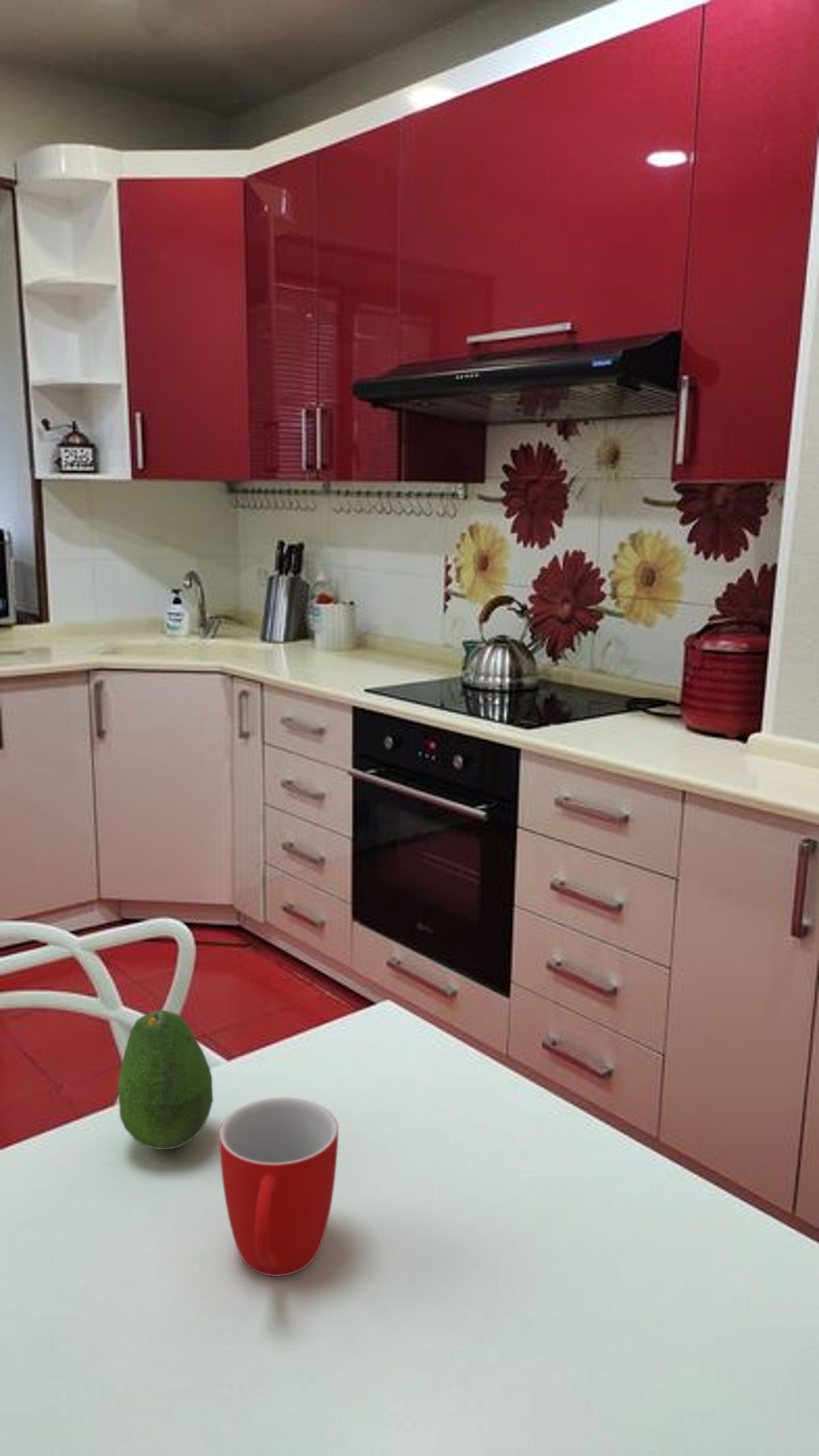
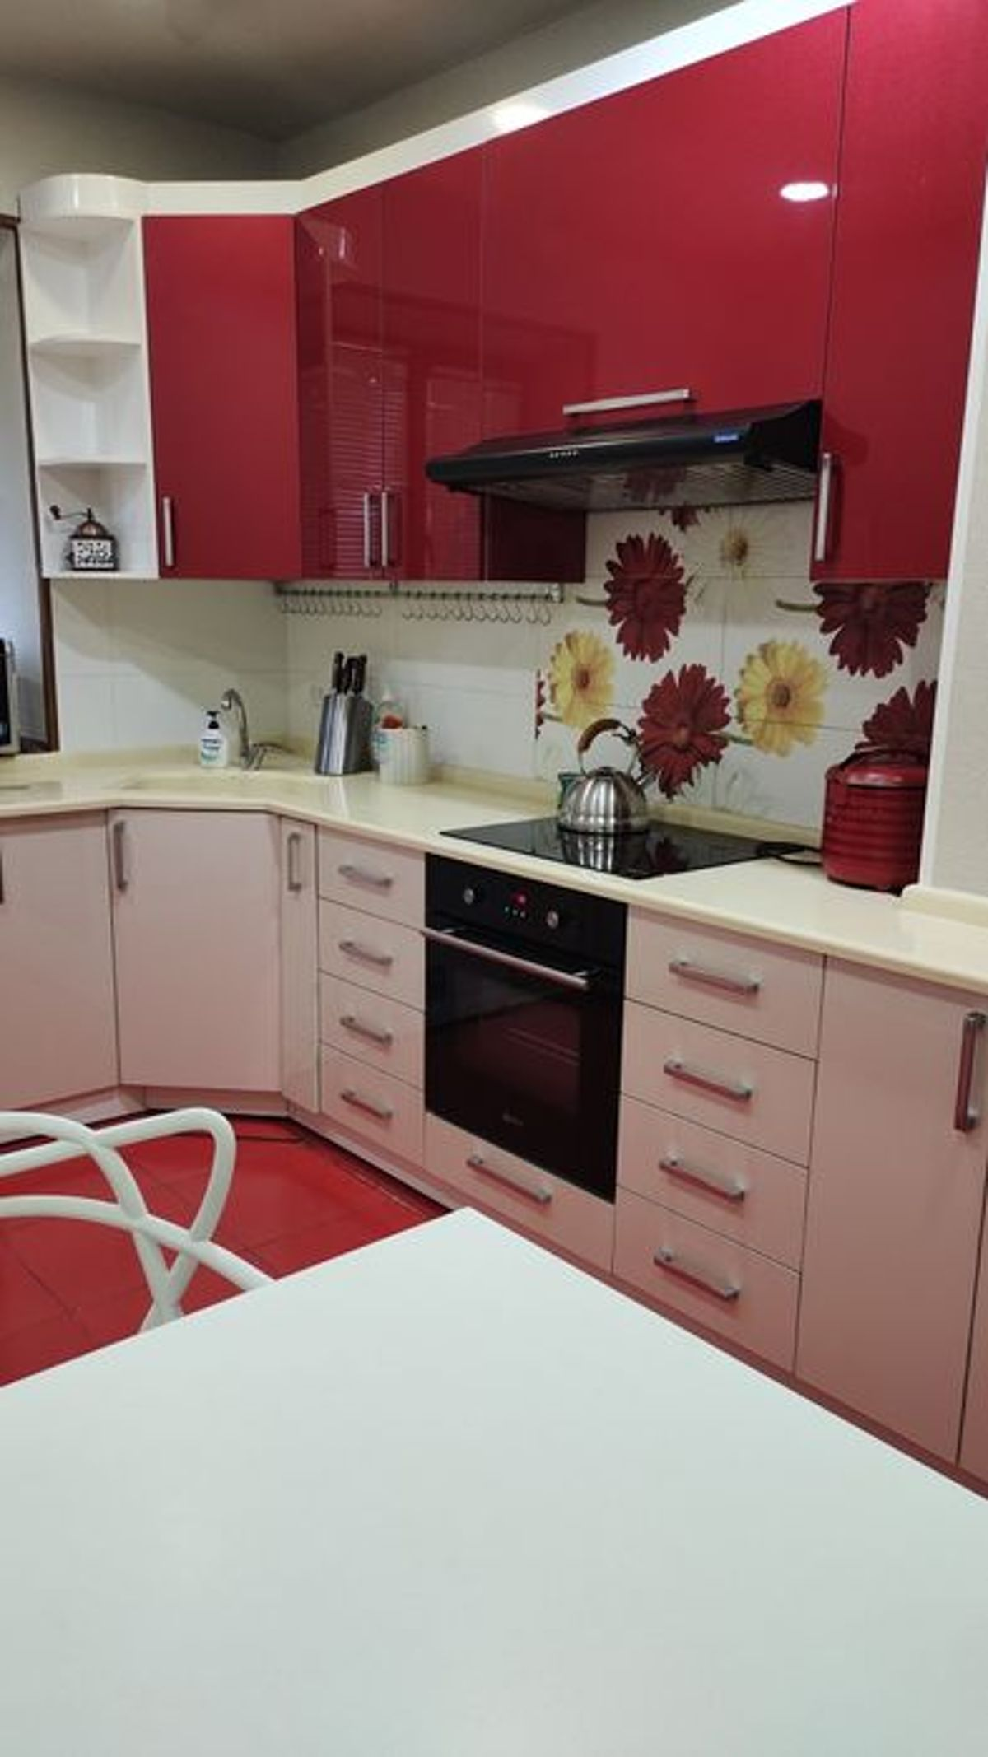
- mug (275, 1206)
- fruit (165, 1080)
